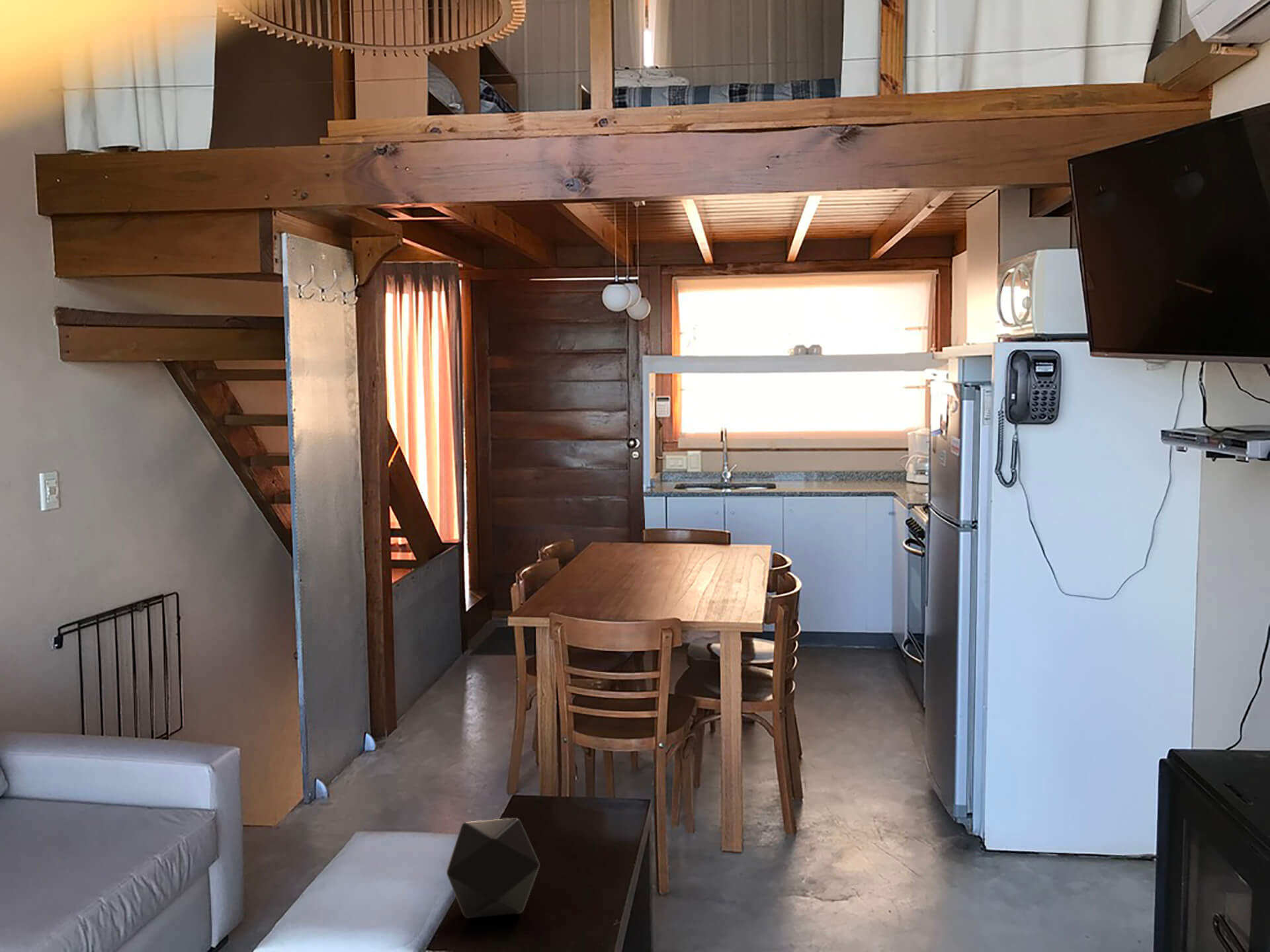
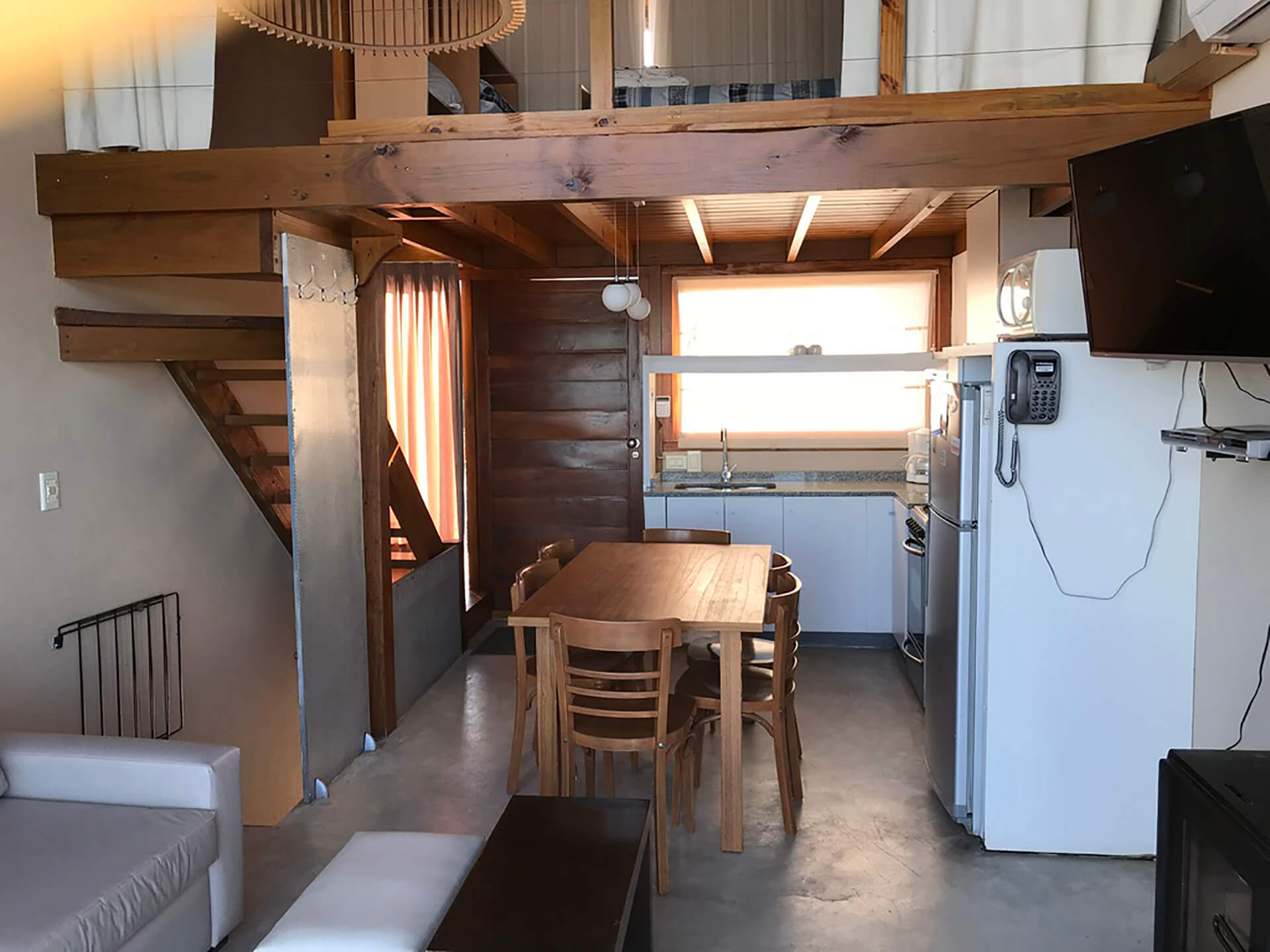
- decorative tray (492, 867)
